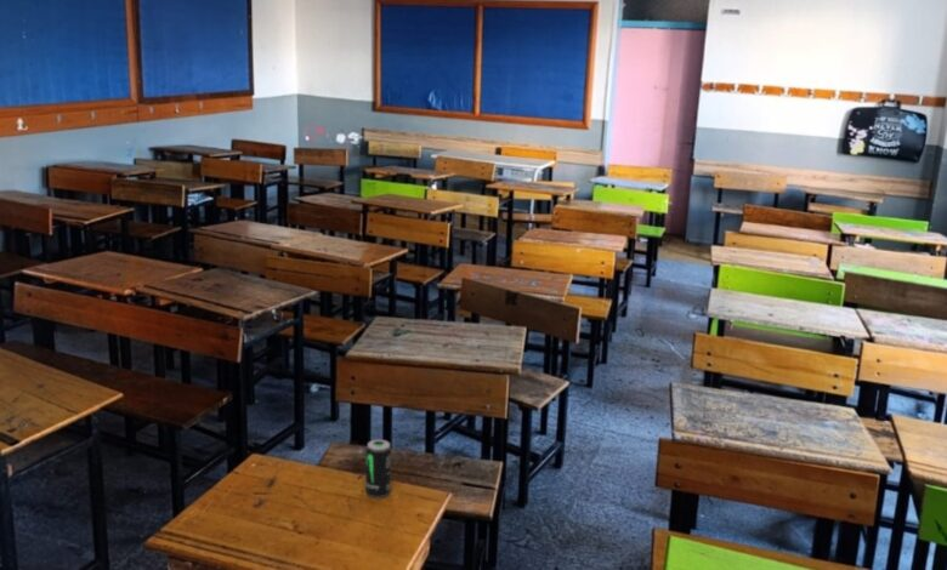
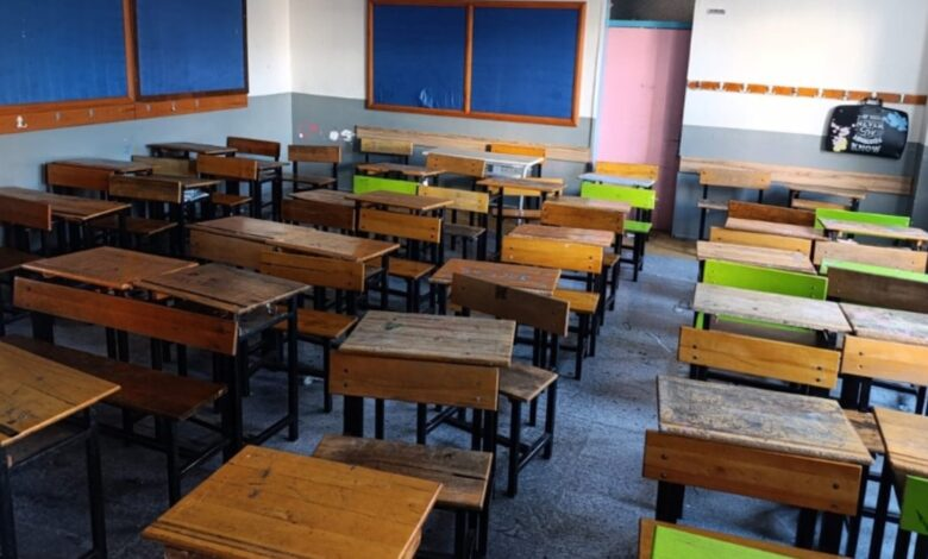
- beverage can (378, 467)
